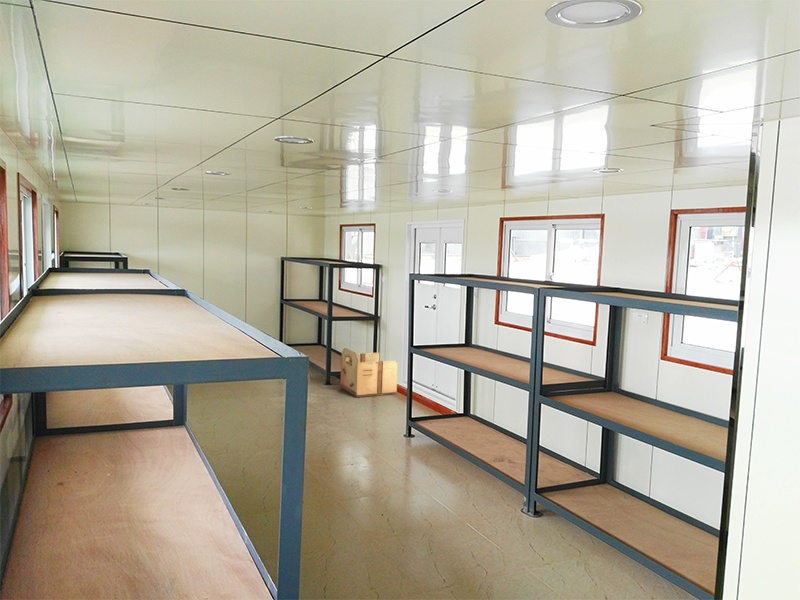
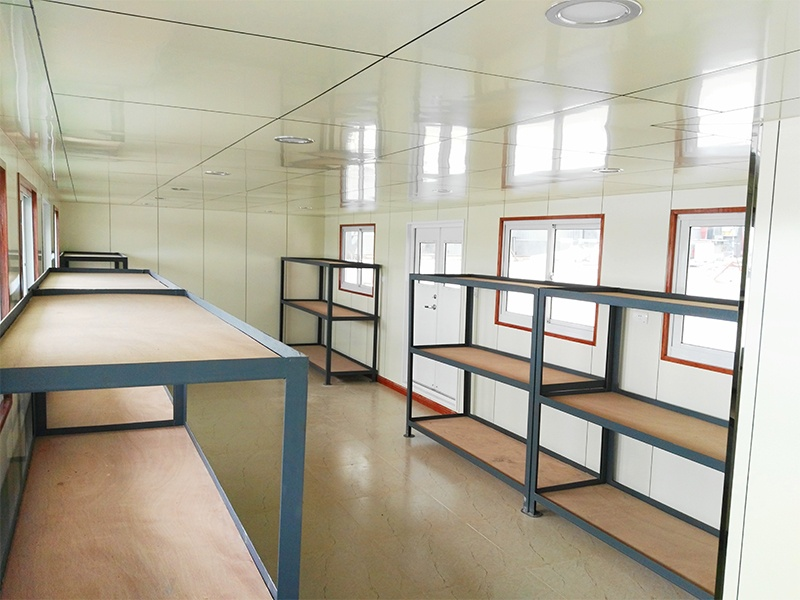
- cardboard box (367, 369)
